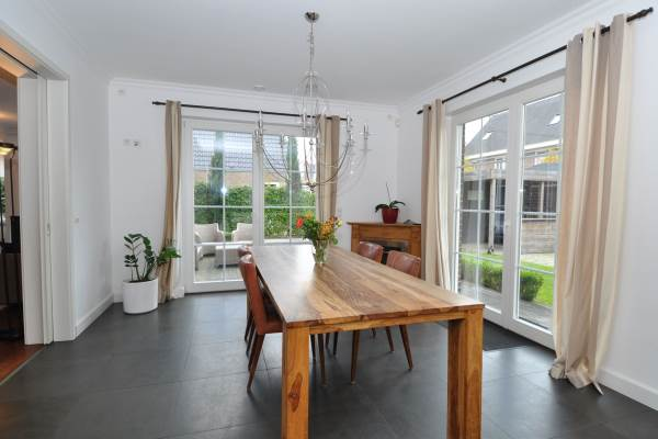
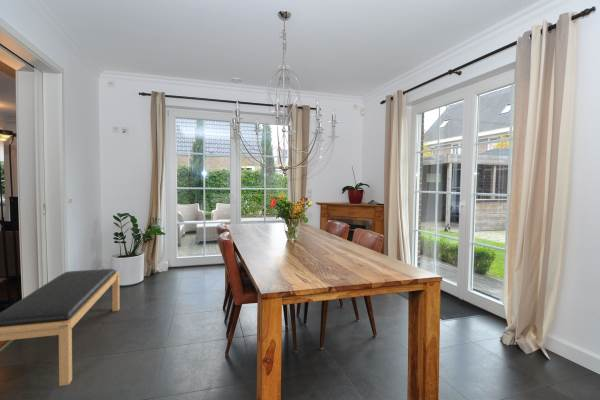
+ bench (66, 314)
